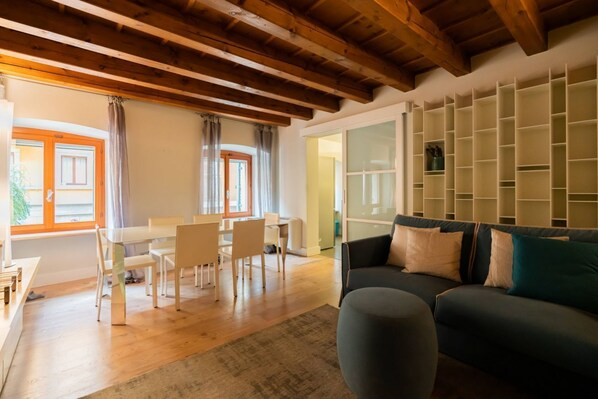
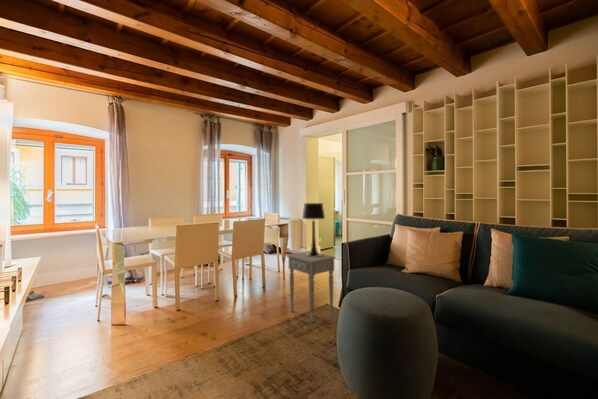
+ nightstand (310, 284)
+ table lamp (313, 229)
